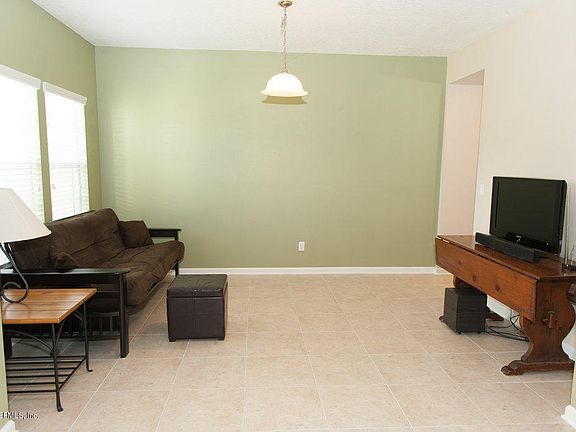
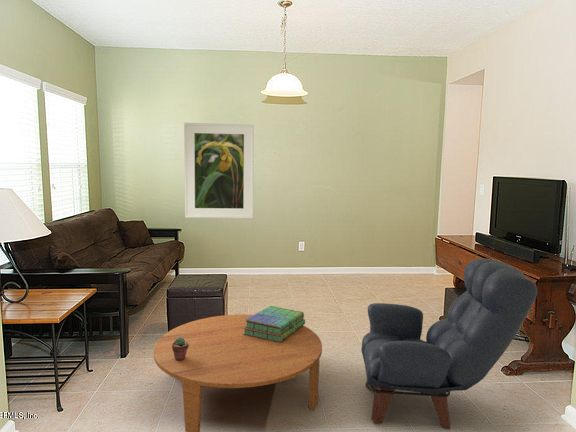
+ armchair (438, 335)
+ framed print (219, 171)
+ potted succulent (180, 347)
+ stack of books (275, 322)
+ coffee table (239, 365)
